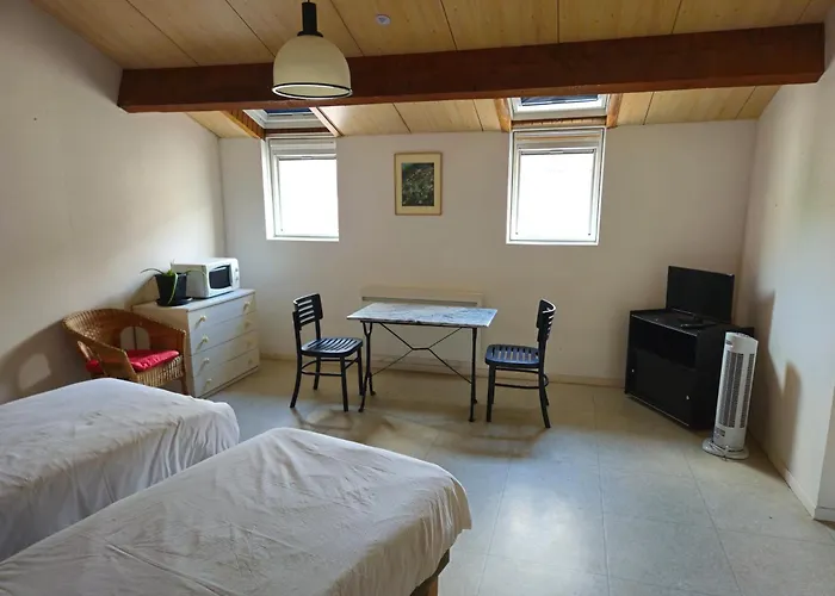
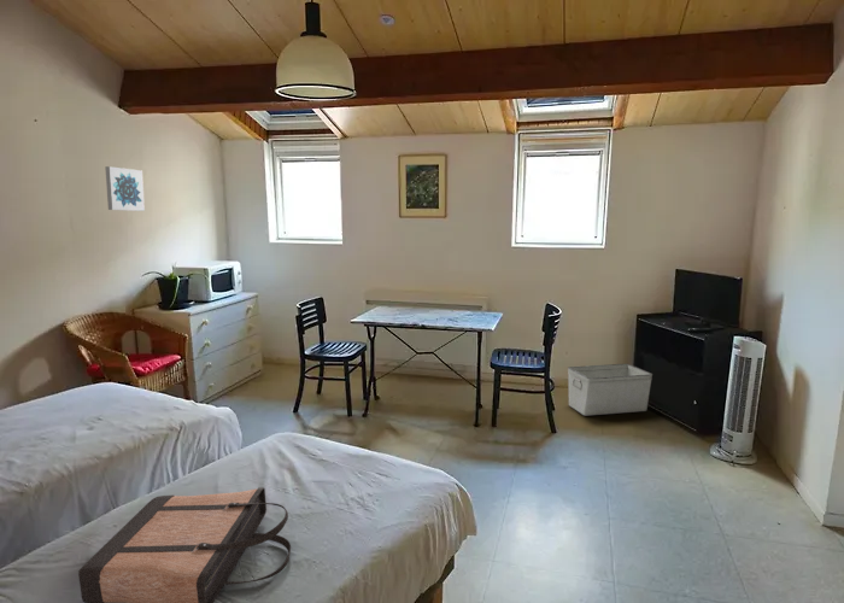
+ shopping bag (203, 538)
+ storage bin (608, 388)
+ wall art (125, 189)
